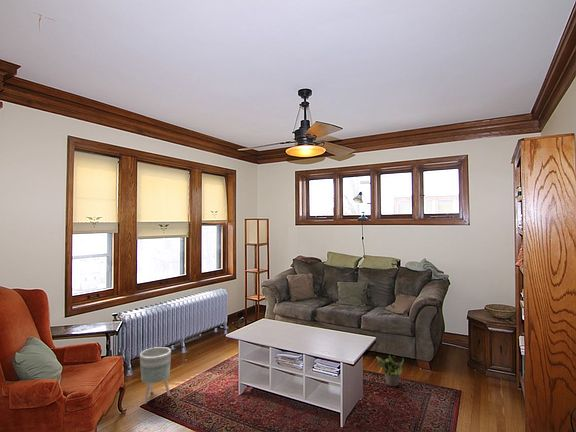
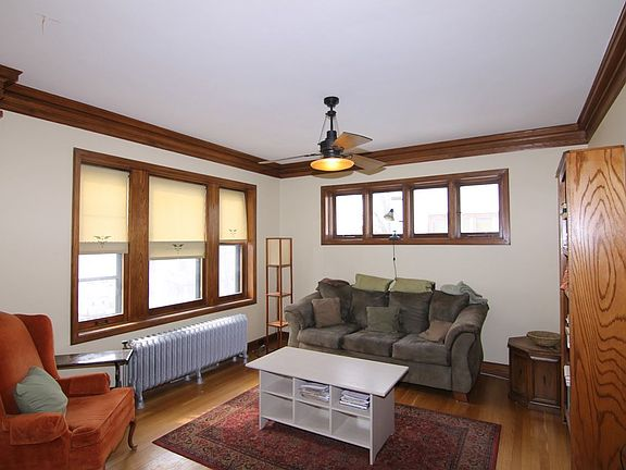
- planter (155, 374)
- potted plant (389, 367)
